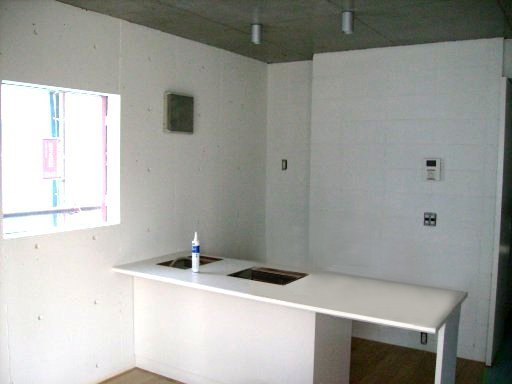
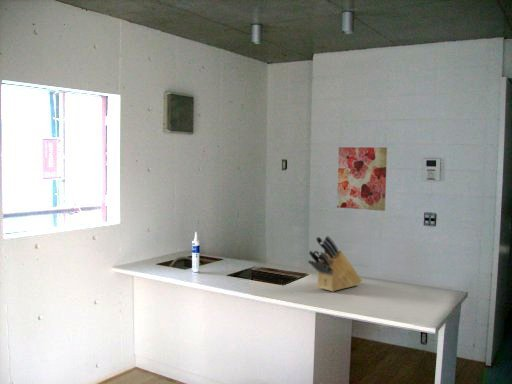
+ wall art (361, 178)
+ knife block (335, 260)
